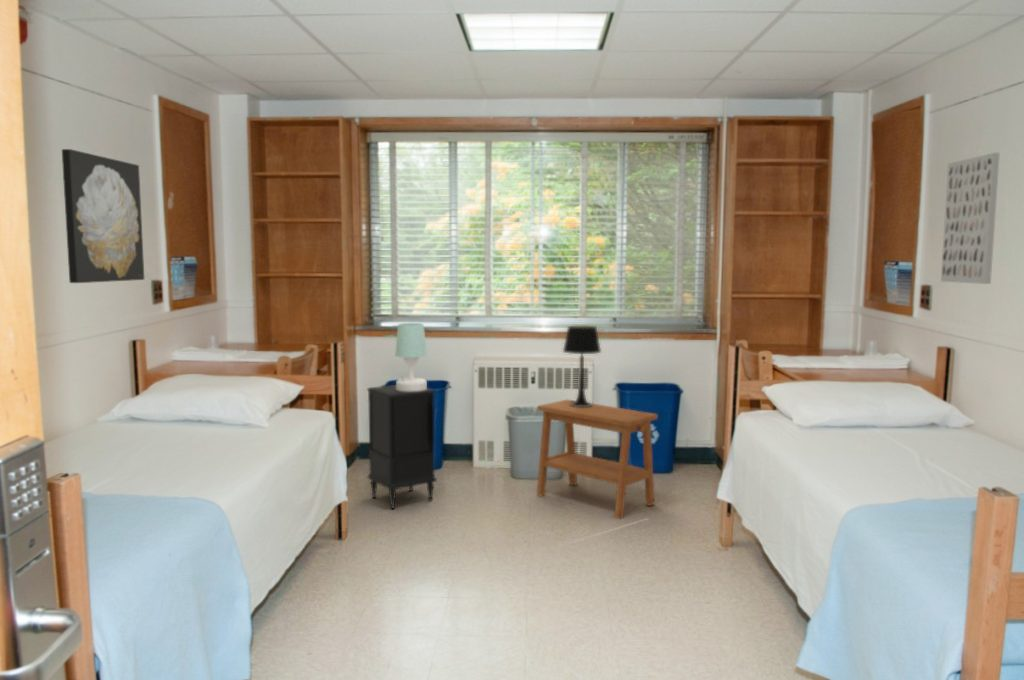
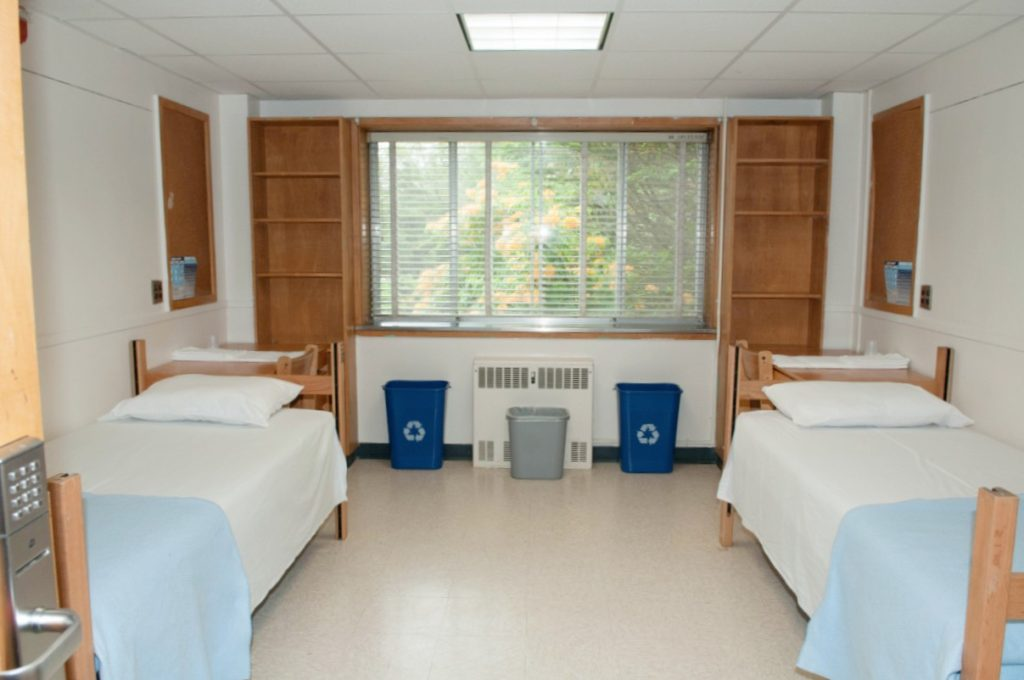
- nightstand (401, 444)
- table lamp (411, 356)
- wall art (106, 220)
- wall art (968, 221)
- side table (595, 457)
- table lamp (581, 365)
